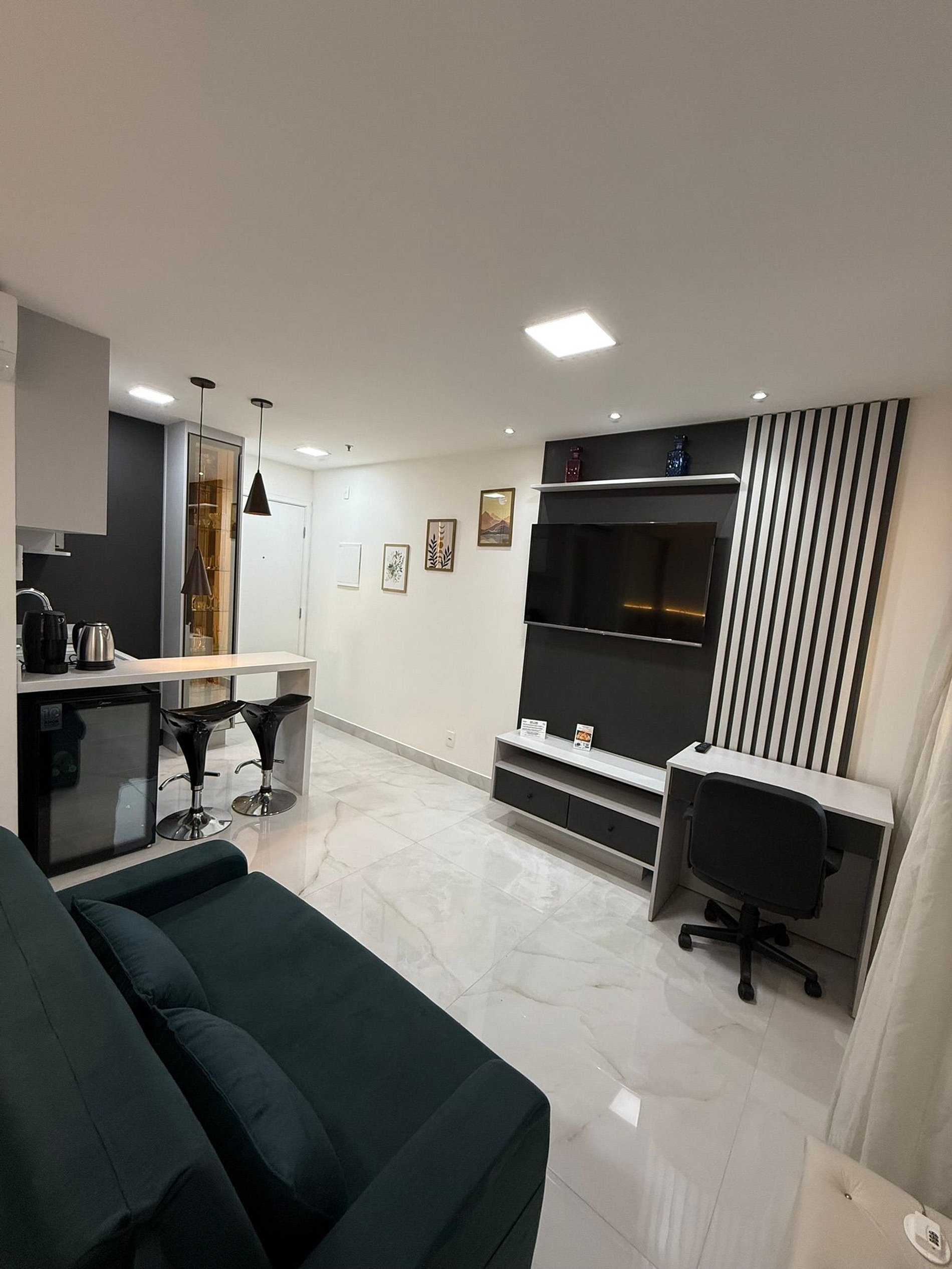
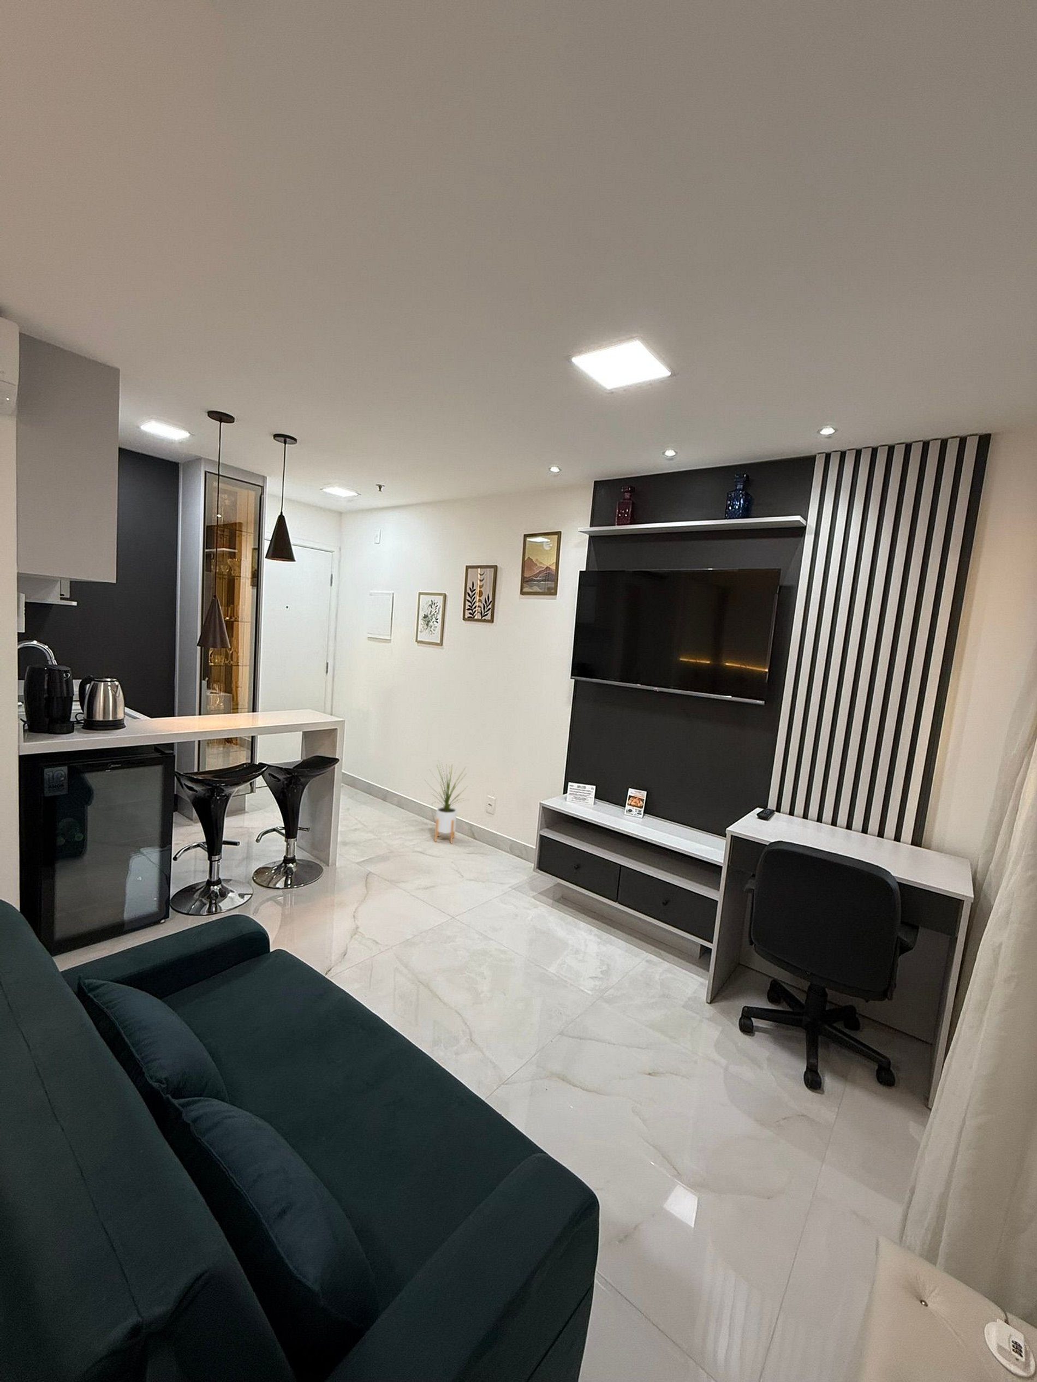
+ house plant (449, 800)
